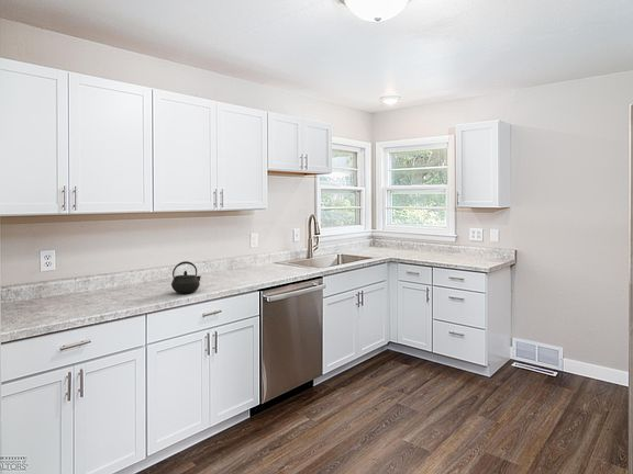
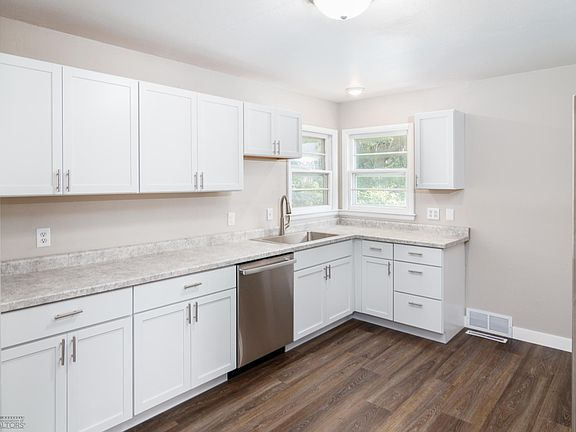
- kettle (187, 276)
